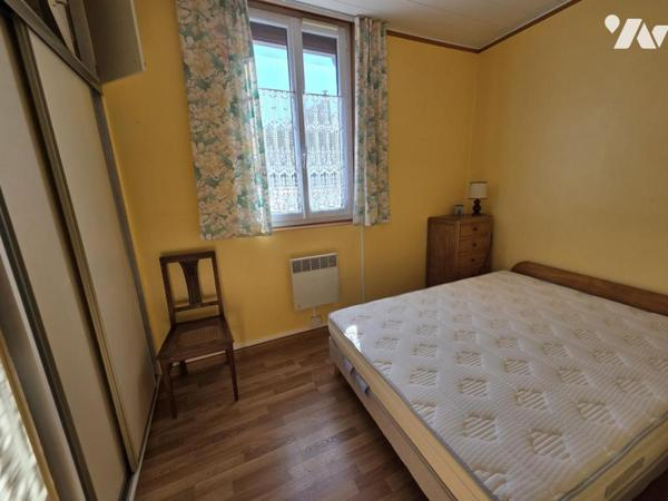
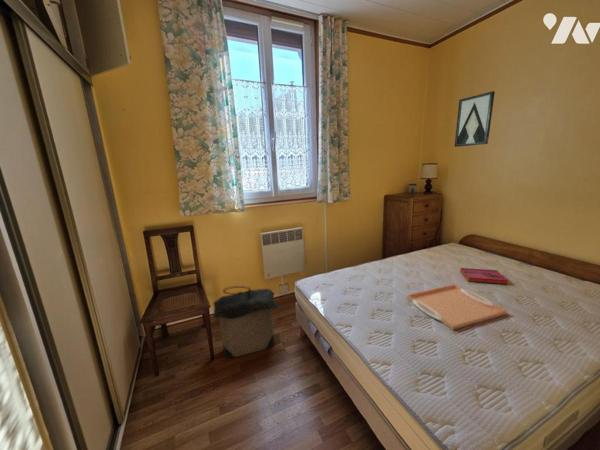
+ wall art (473, 121)
+ hardback book (482, 275)
+ serving tray (453, 303)
+ laundry hamper (247, 313)
